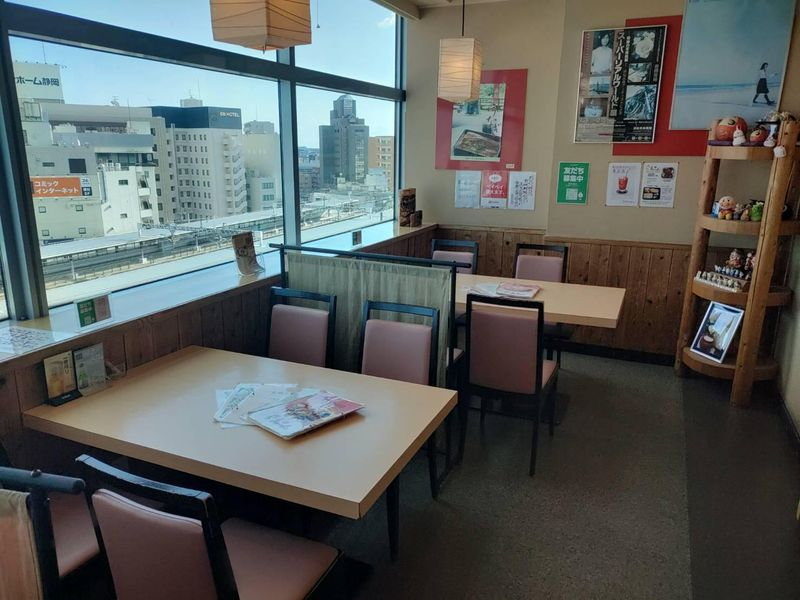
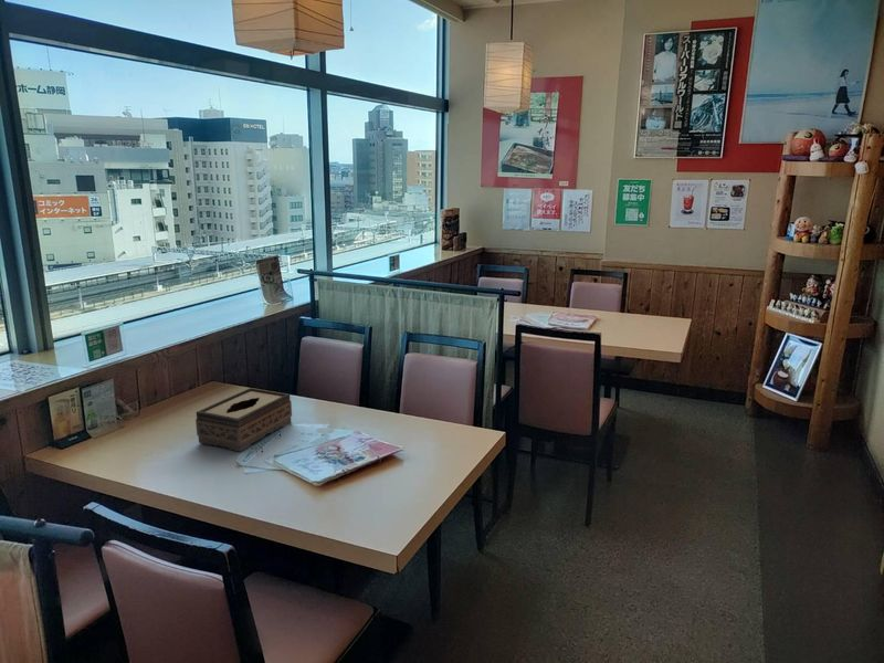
+ tissue box (245, 417)
